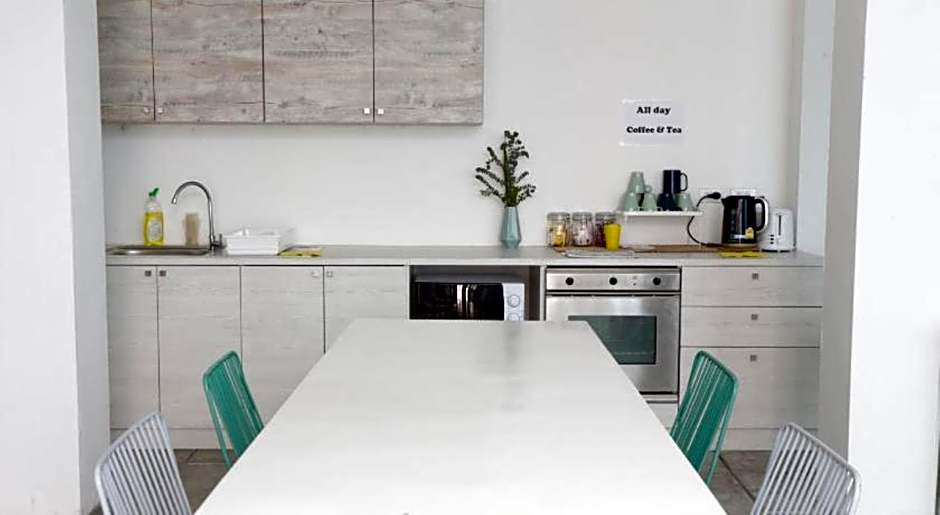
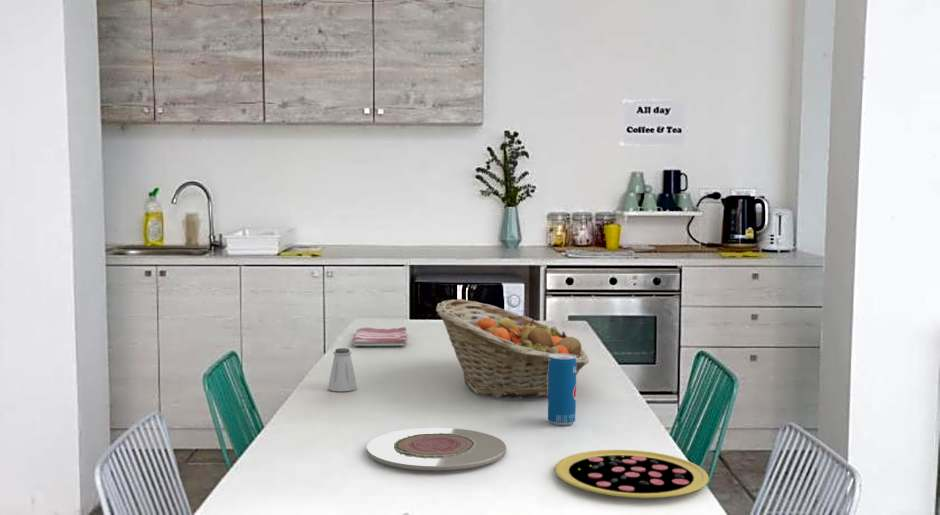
+ plate (436, 446)
+ beverage can (562, 389)
+ fruit basket (511, 344)
+ pizza (630, 473)
+ dish towel (380, 335)
+ saltshaker (342, 368)
